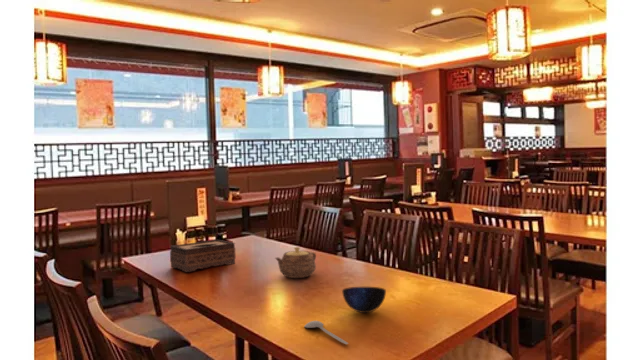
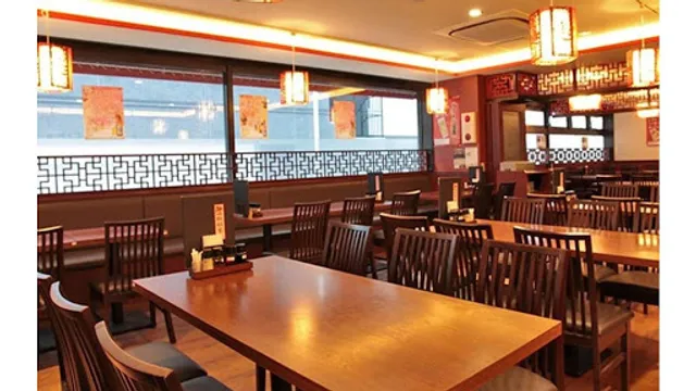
- spoon (326, 330)
- bowl (364, 297)
- tissue box (203, 254)
- teapot (296, 261)
